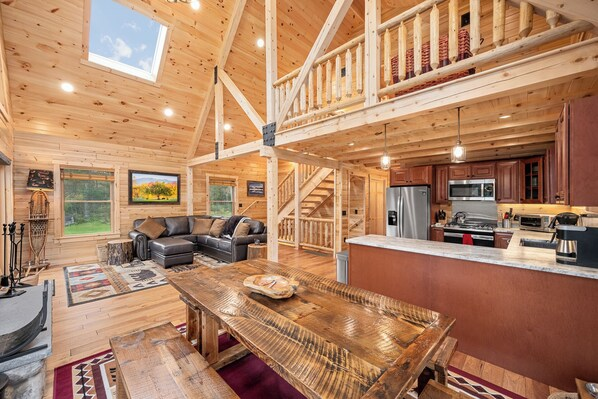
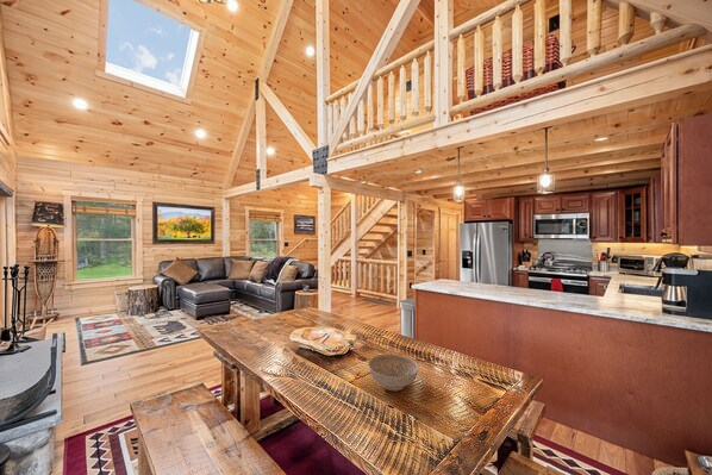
+ decorative bowl (393, 374)
